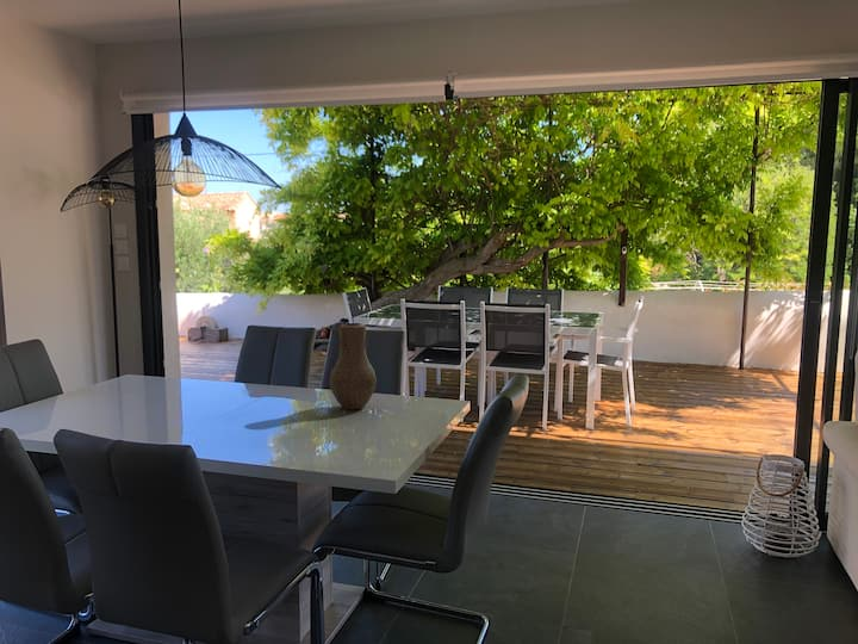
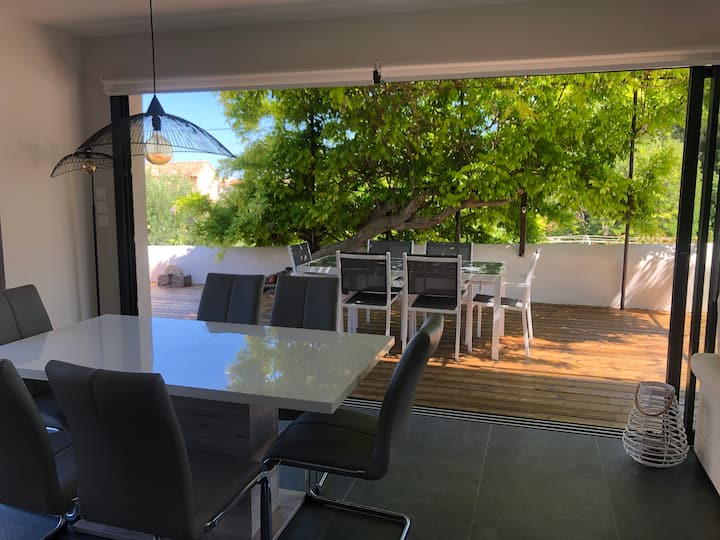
- vase (353, 365)
